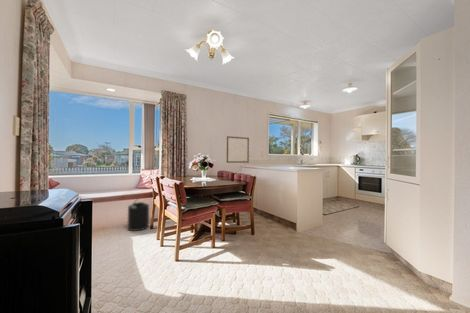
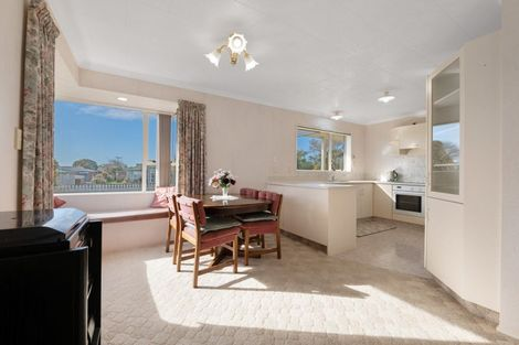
- trash can (138, 211)
- wall art (237, 148)
